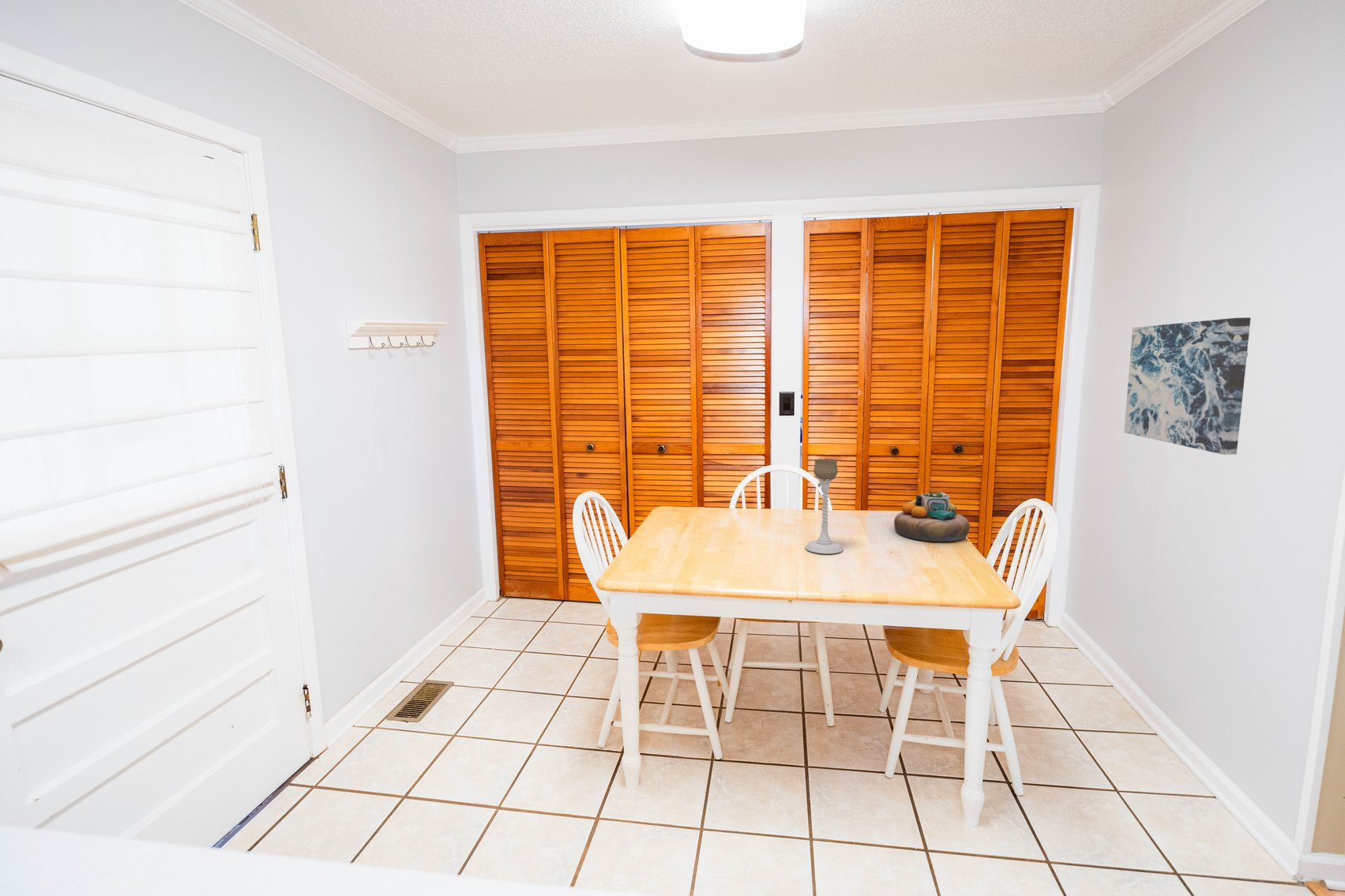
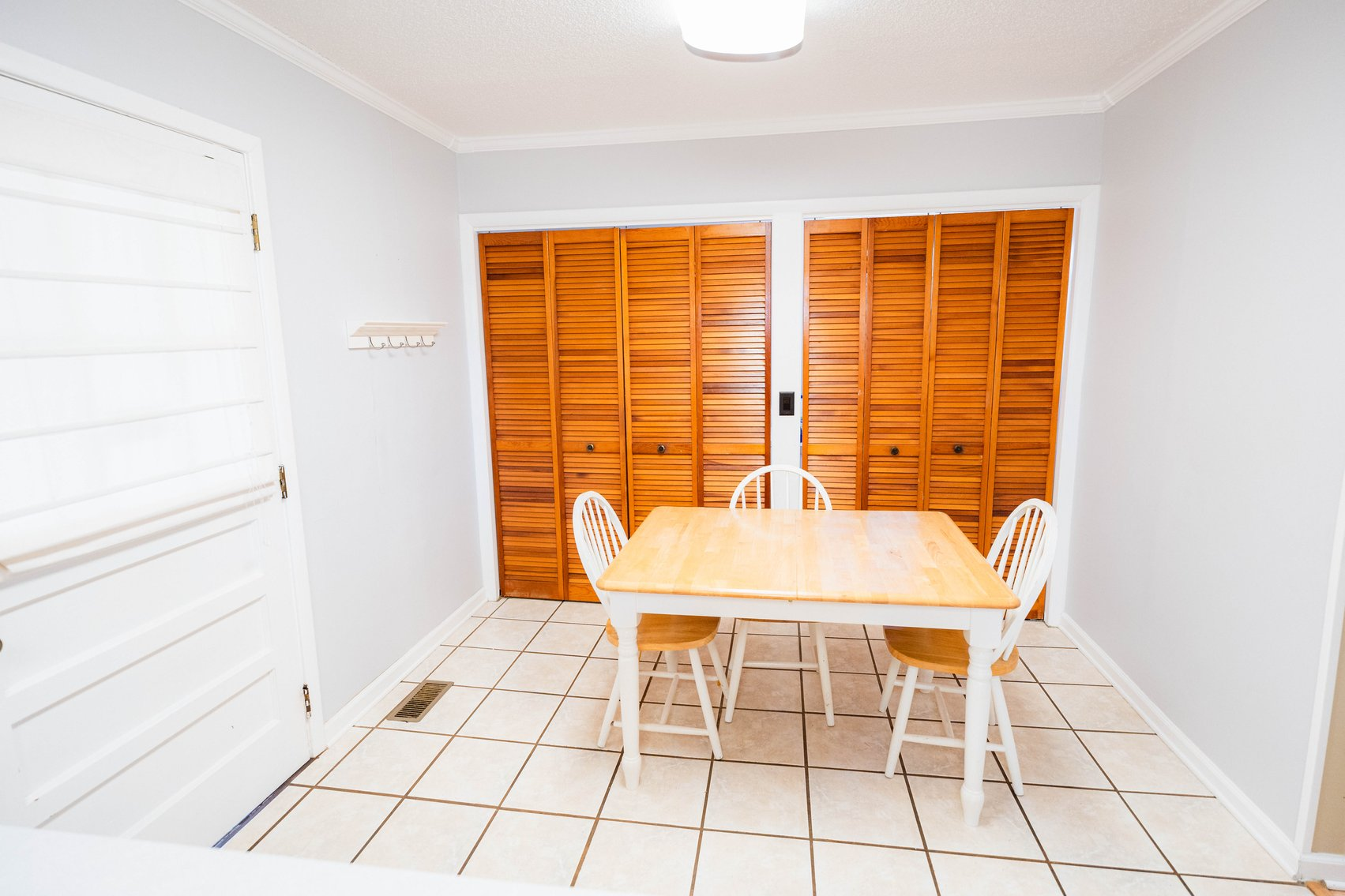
- decorative bowl (931, 512)
- candle holder (825, 504)
- wall art (1178, 383)
